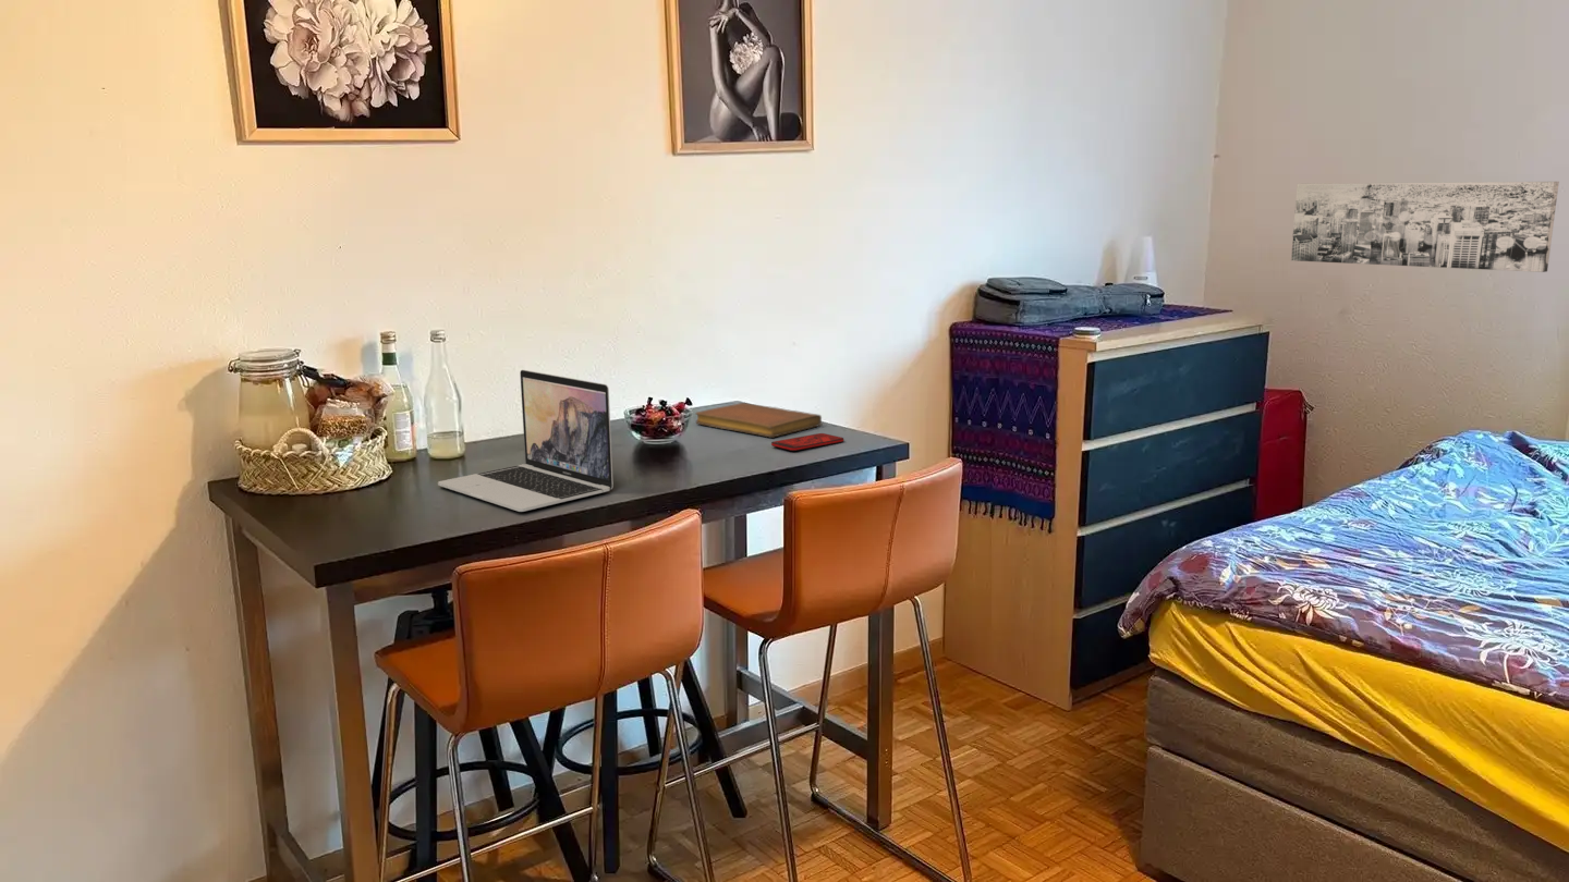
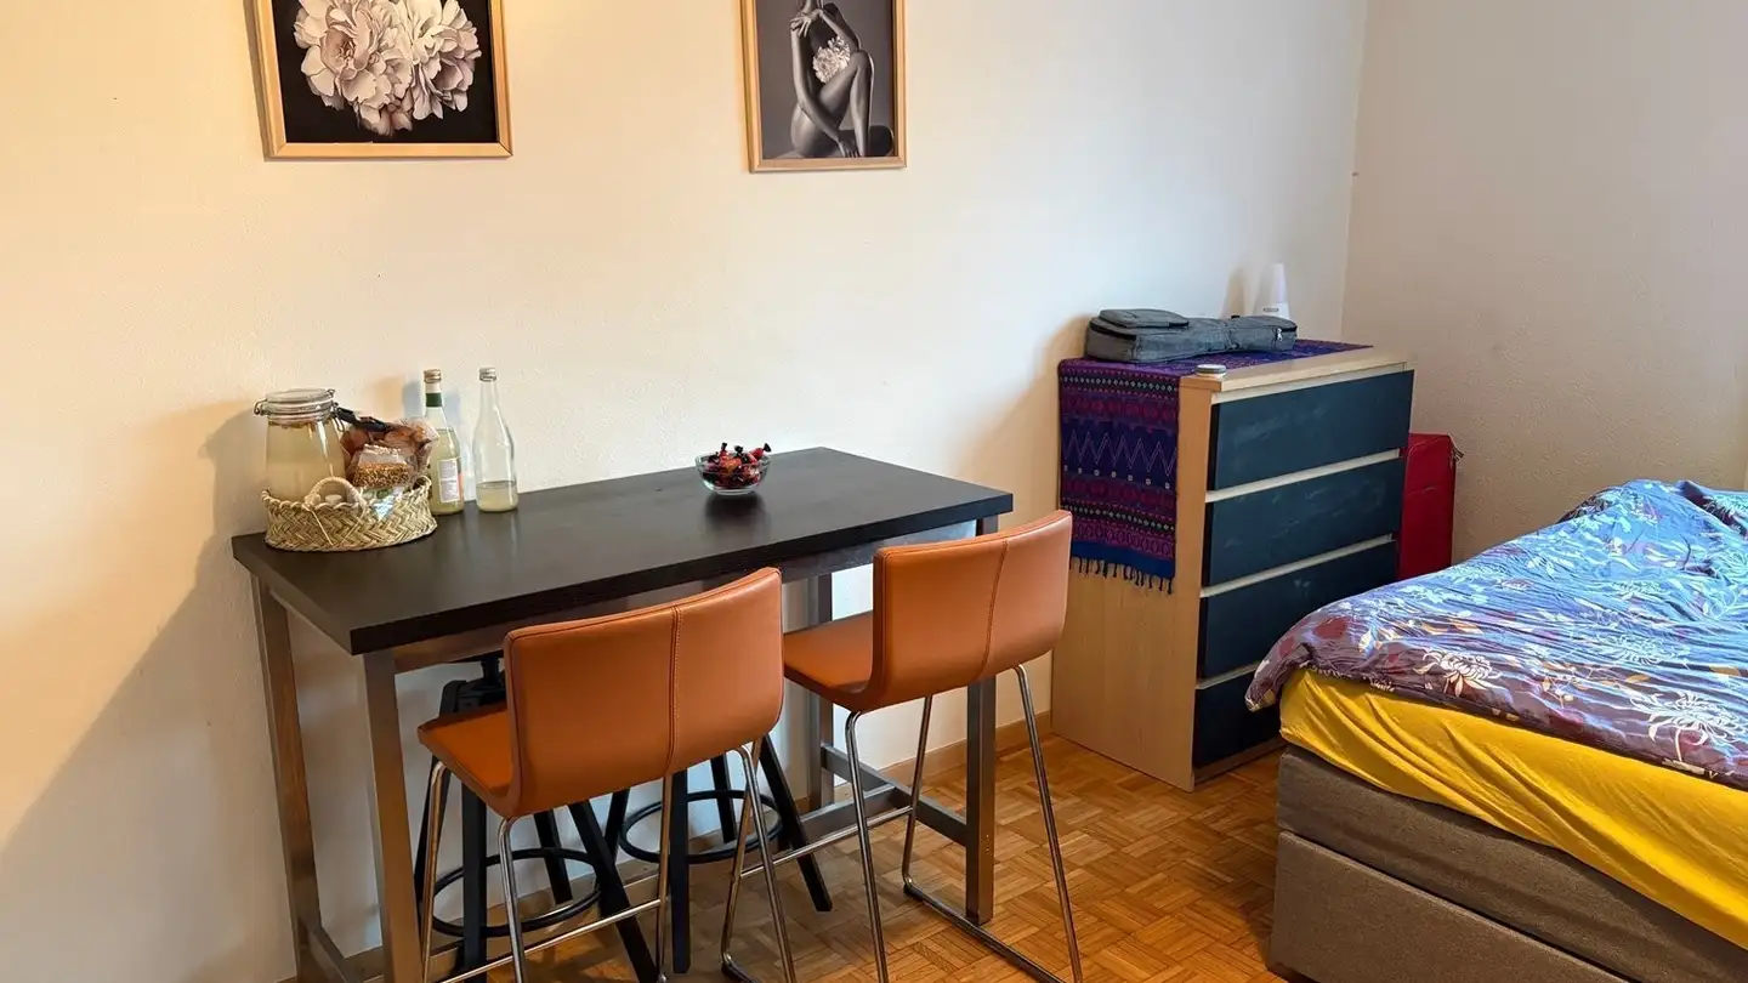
- notebook (757, 418)
- smartphone (807, 441)
- laptop (524, 437)
- wall art (1413, 224)
